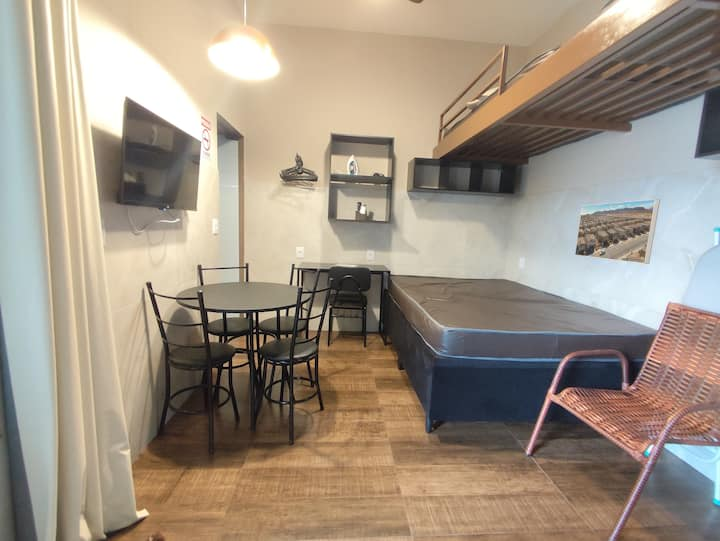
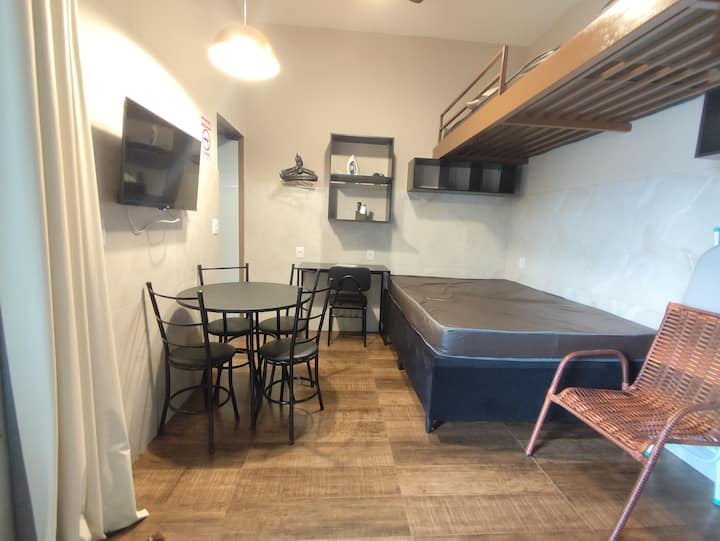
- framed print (611, 231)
